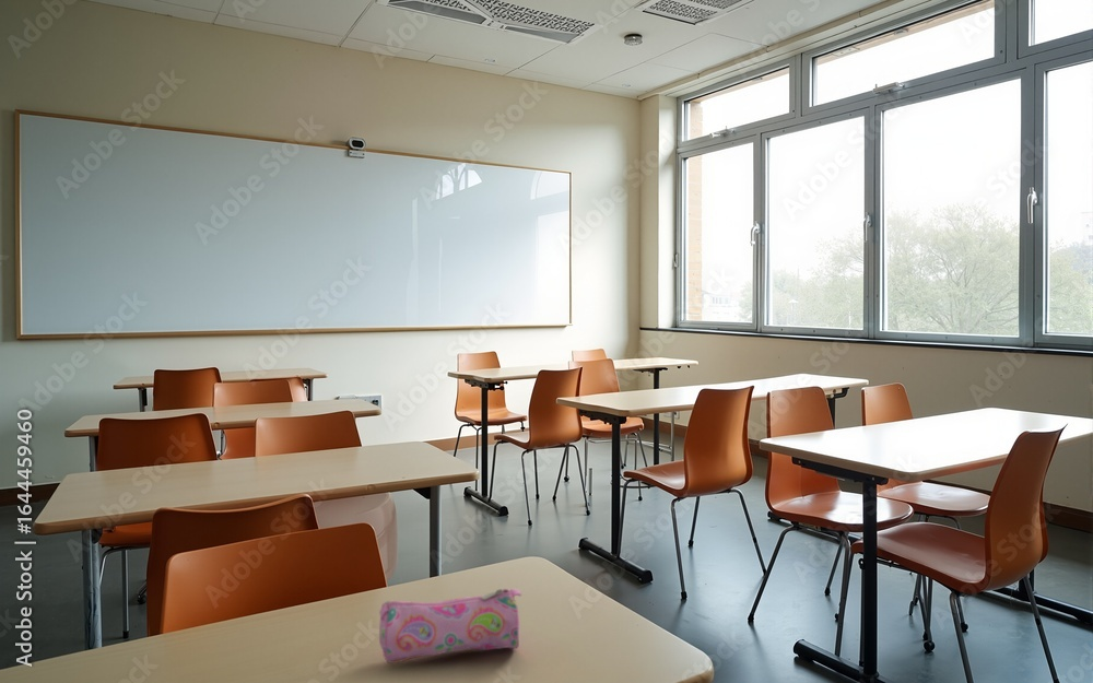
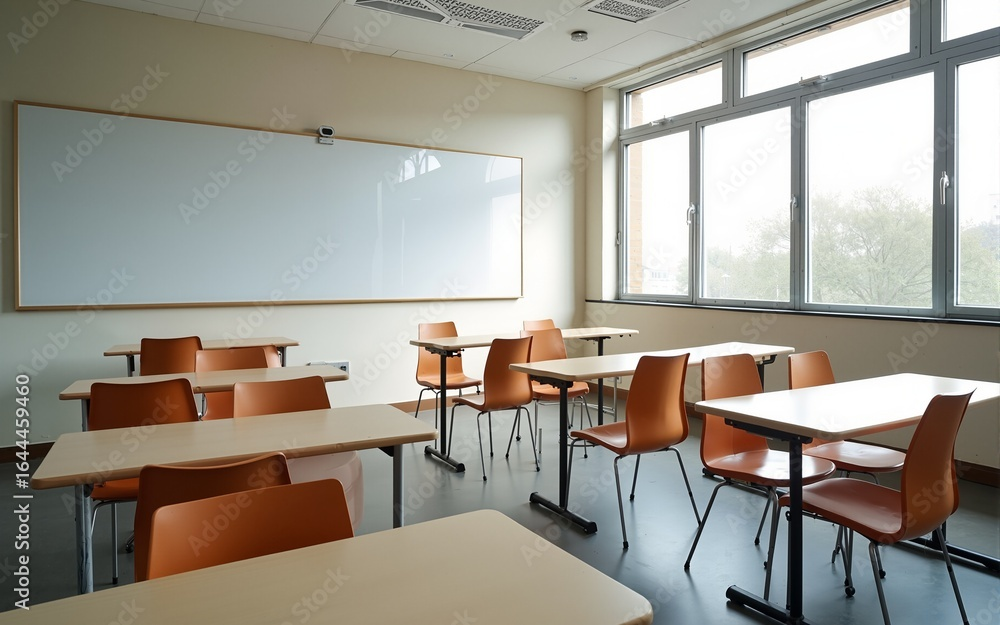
- pencil case (451, 623)
